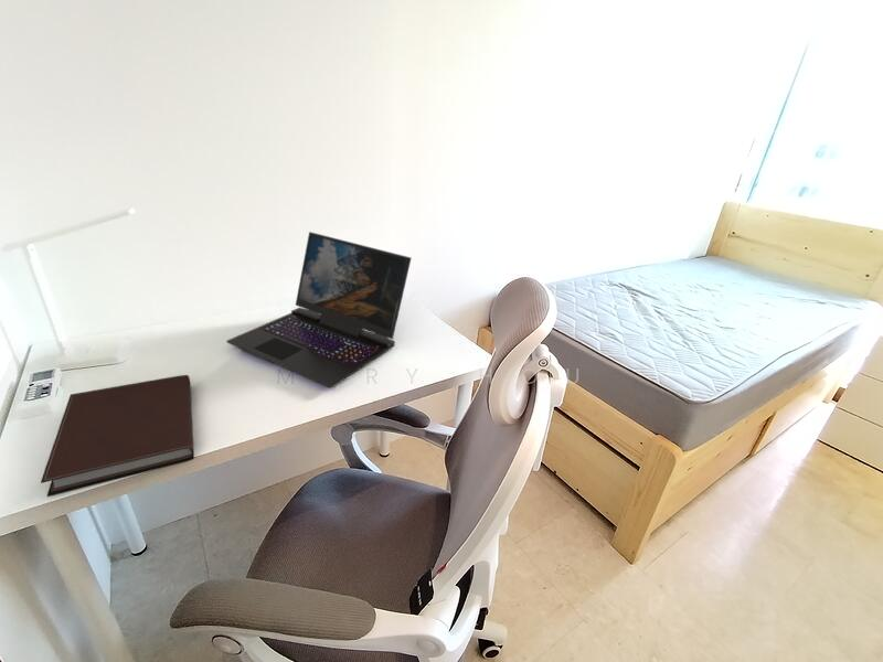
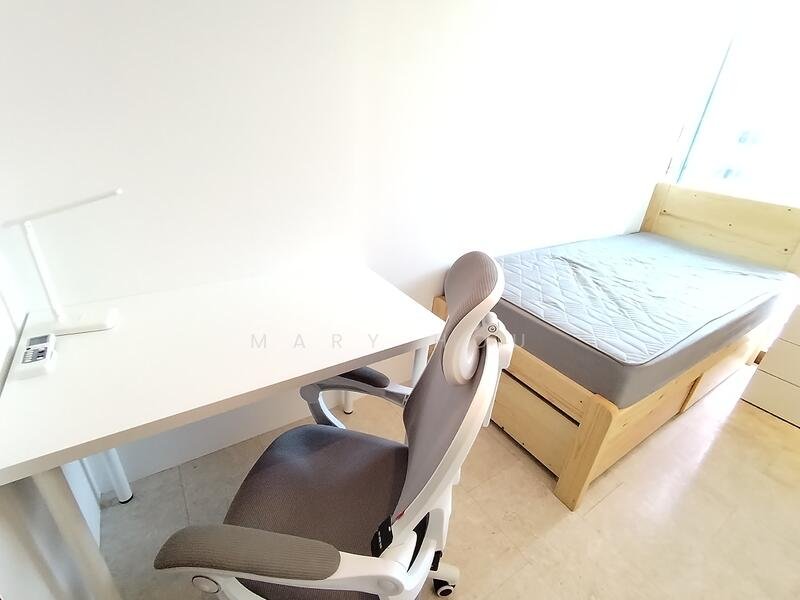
- laptop (319, 301)
- notebook (129, 425)
